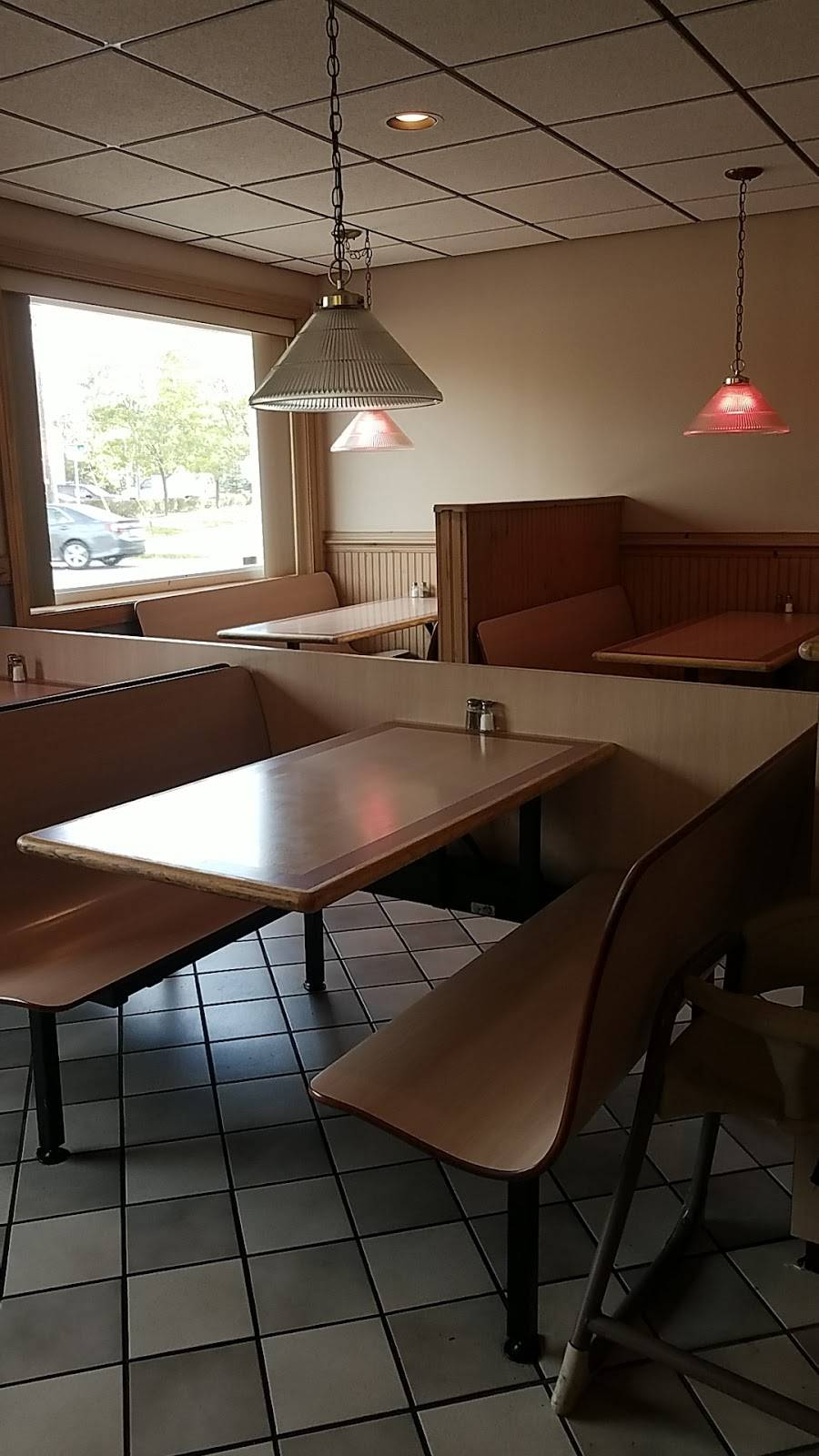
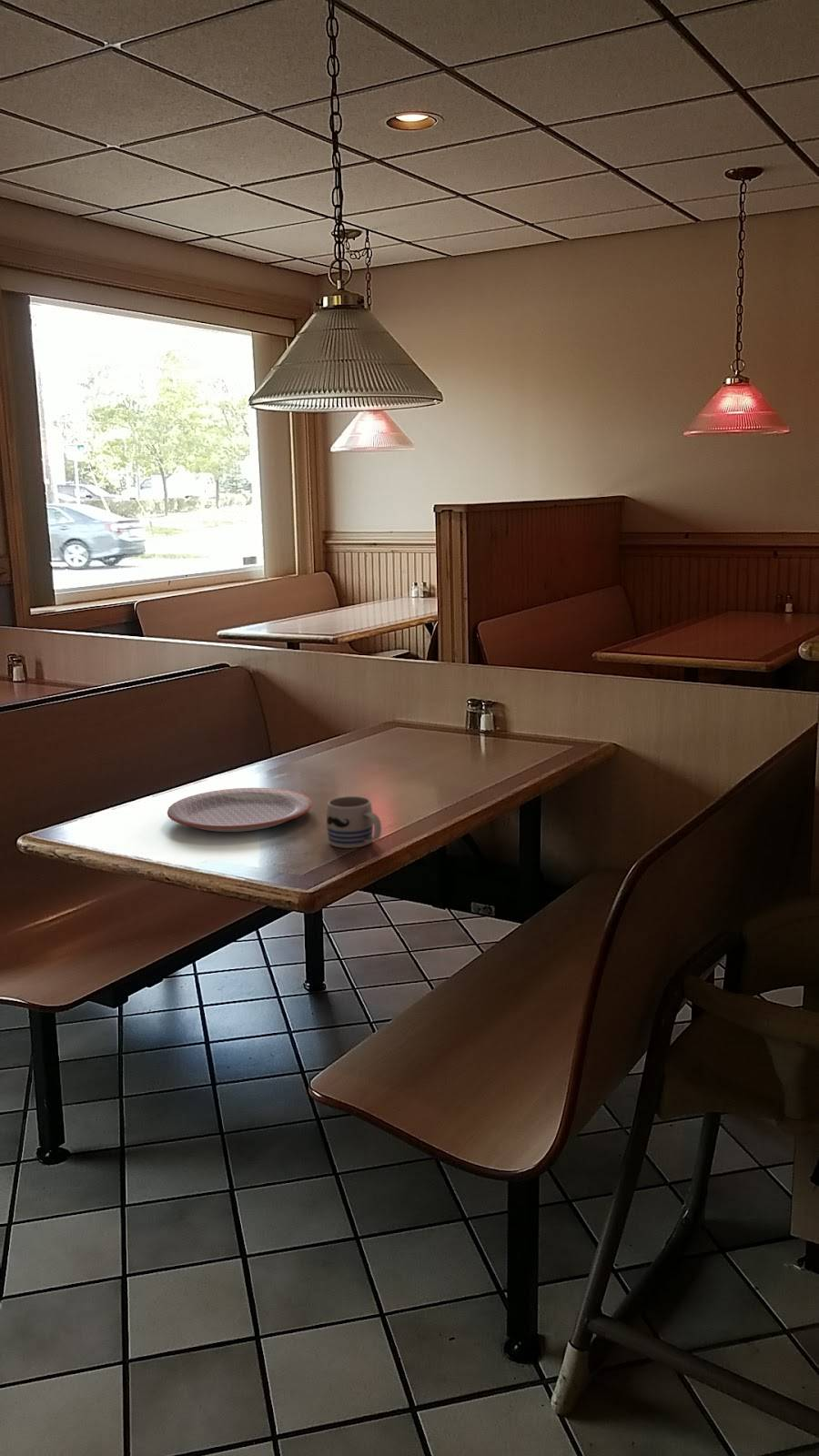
+ plate (240, 811)
+ mug (355, 823)
